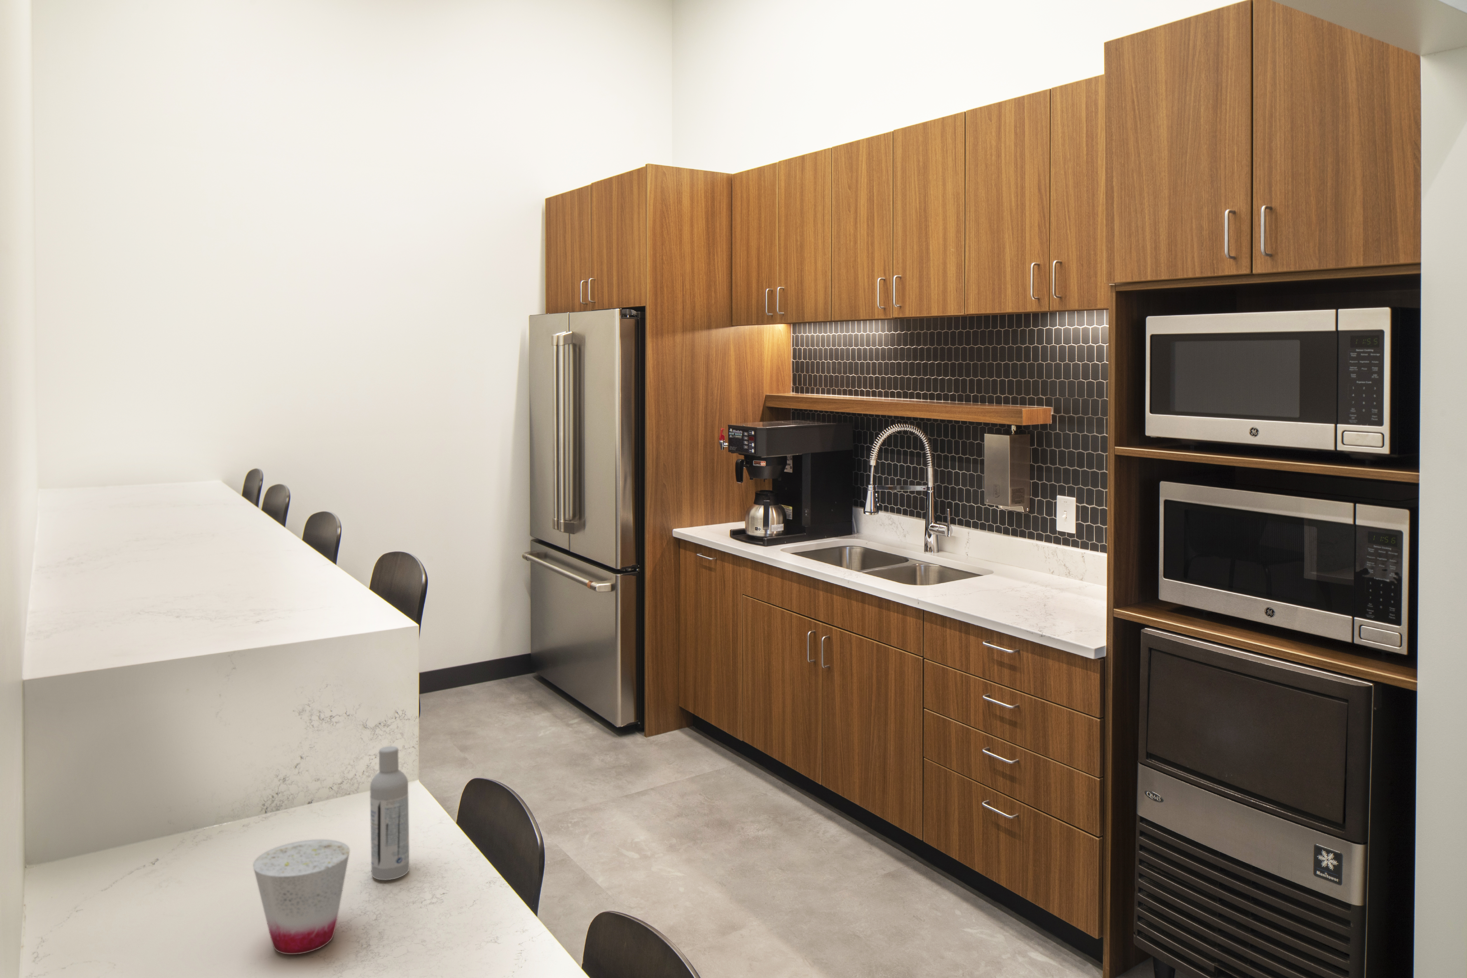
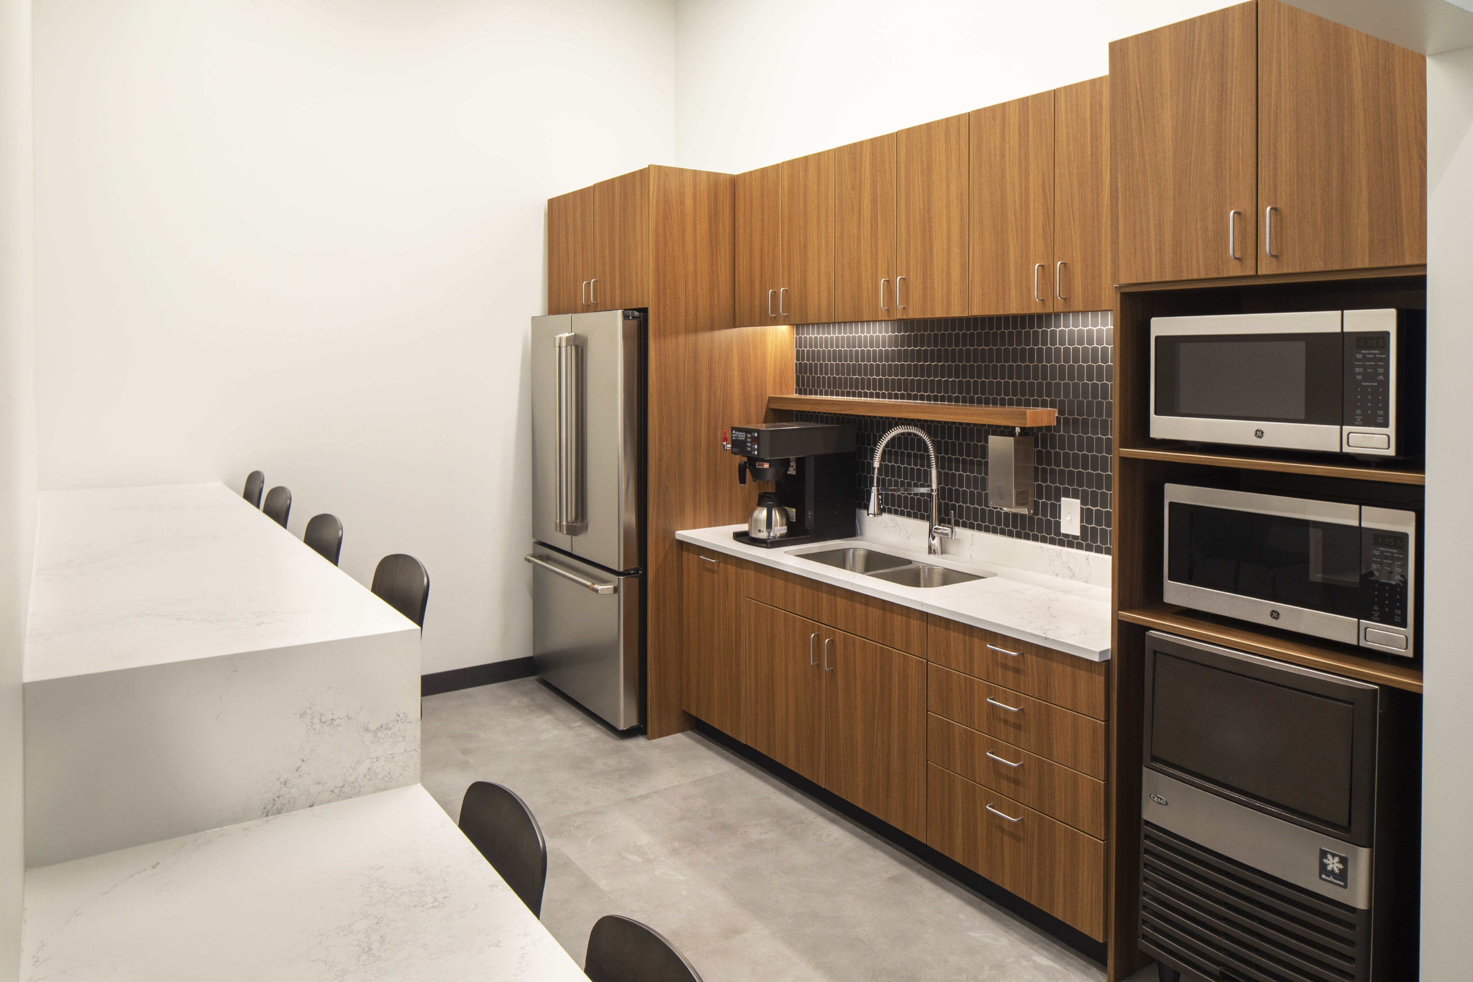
- cup (303, 899)
- bottle (390, 811)
